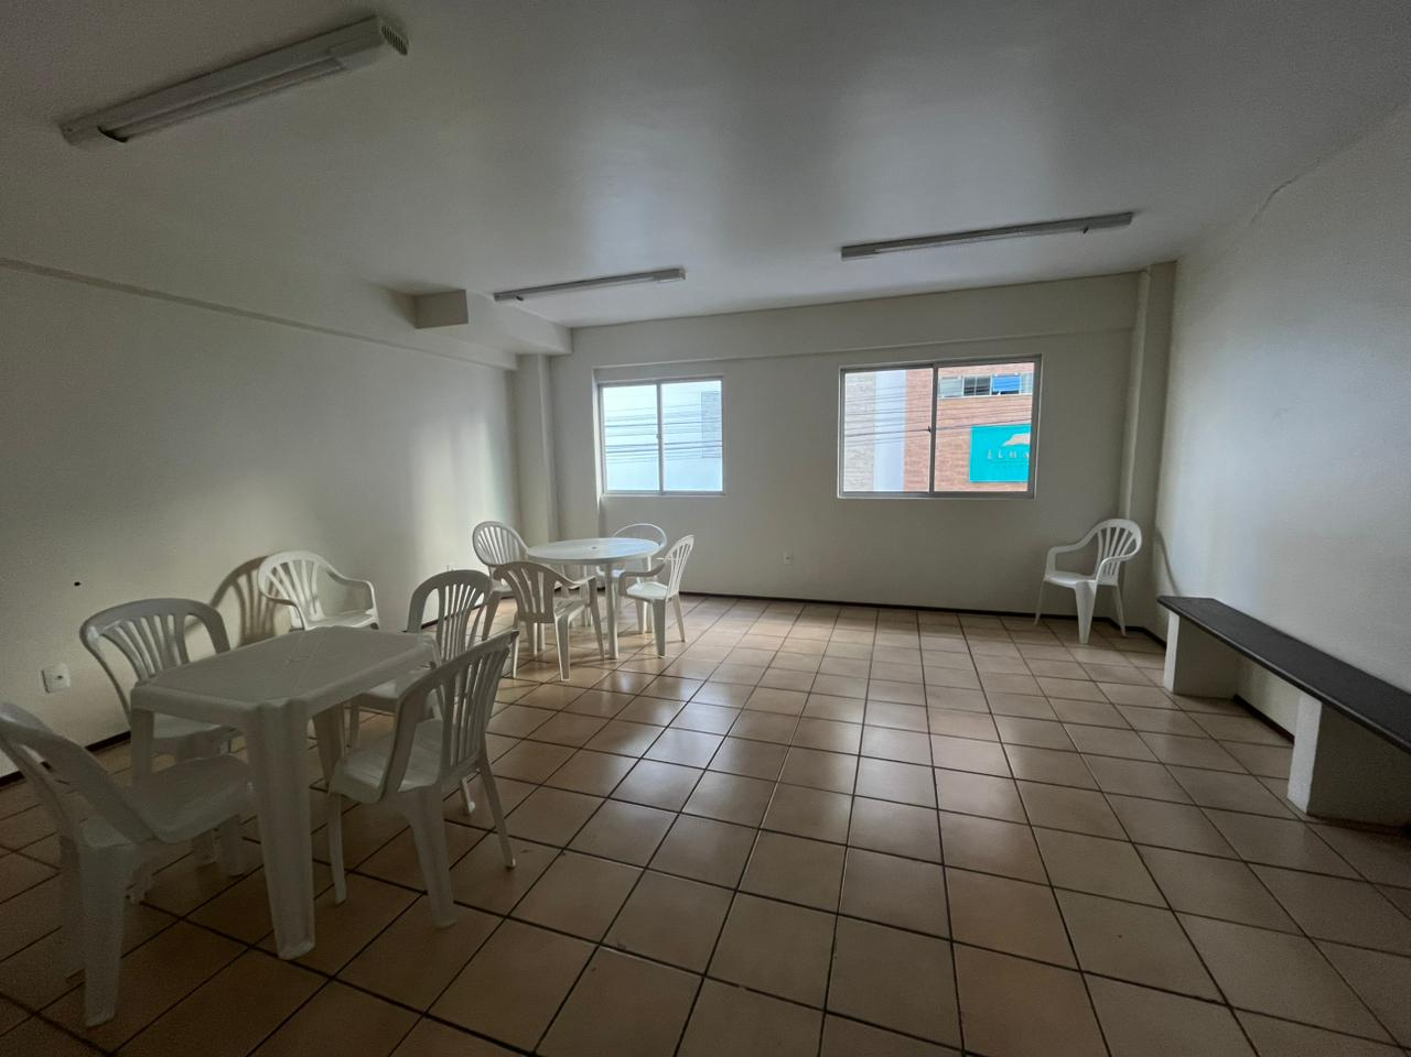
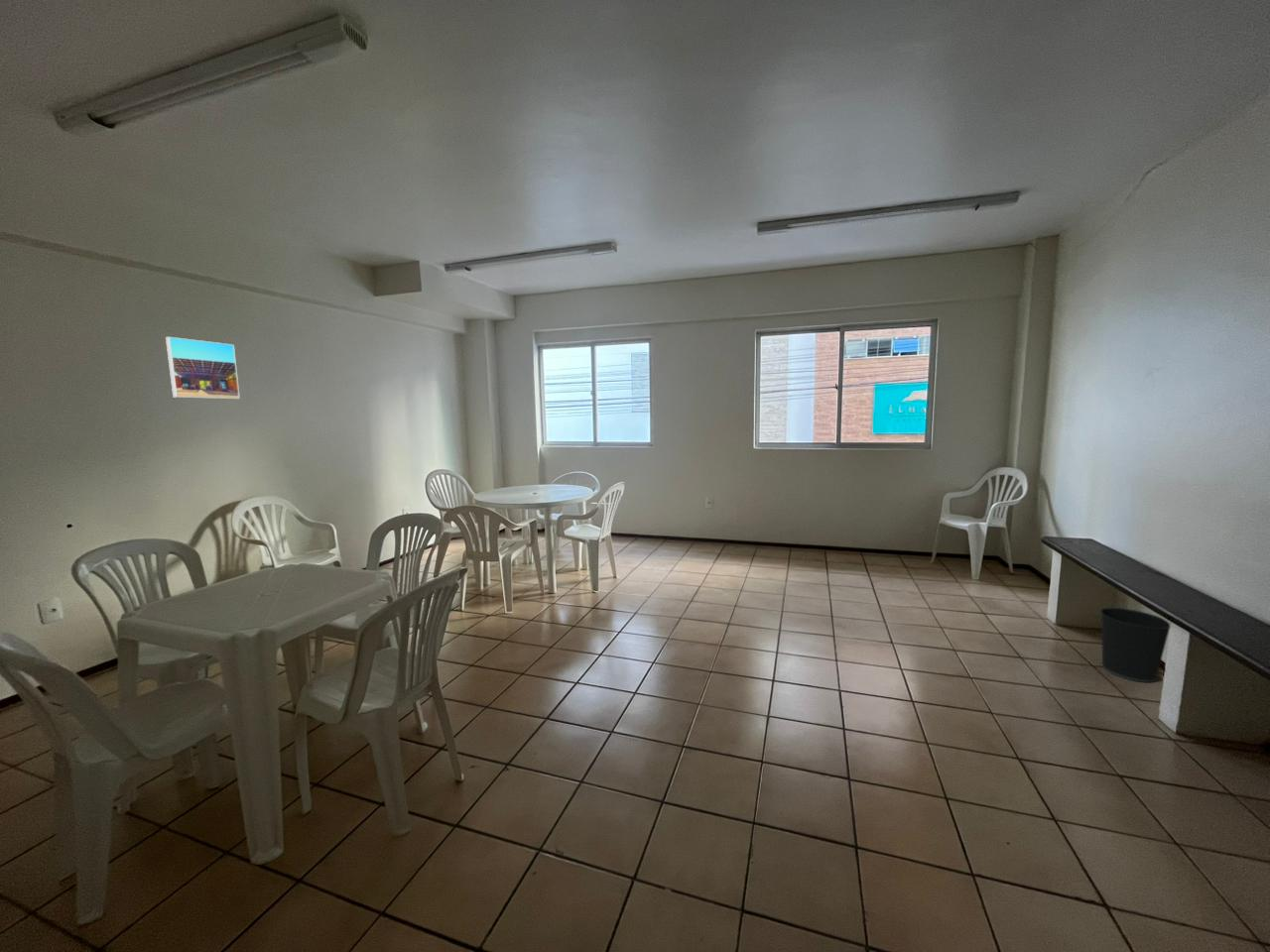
+ wastebasket (1131, 645)
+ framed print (204, 369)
